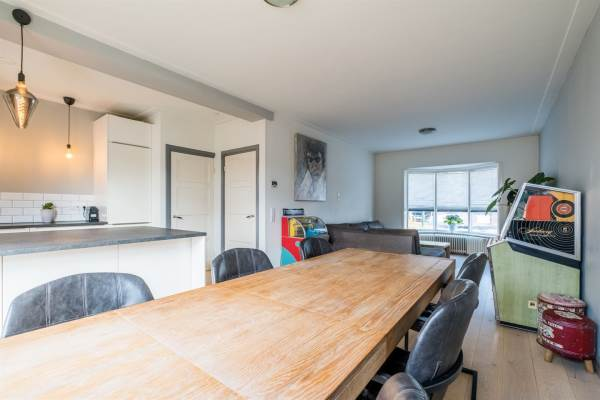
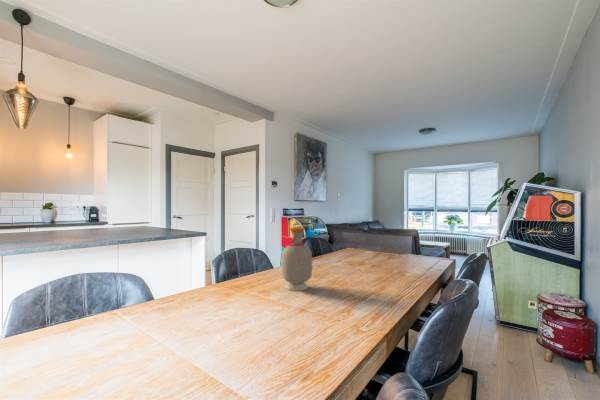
+ bottle (296, 257)
